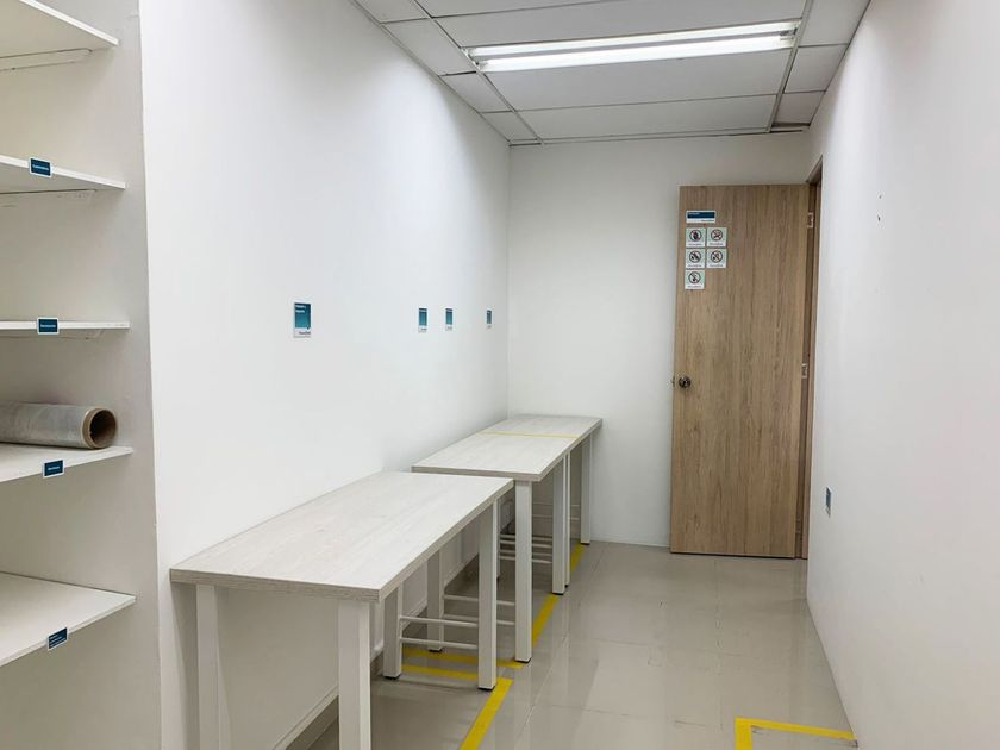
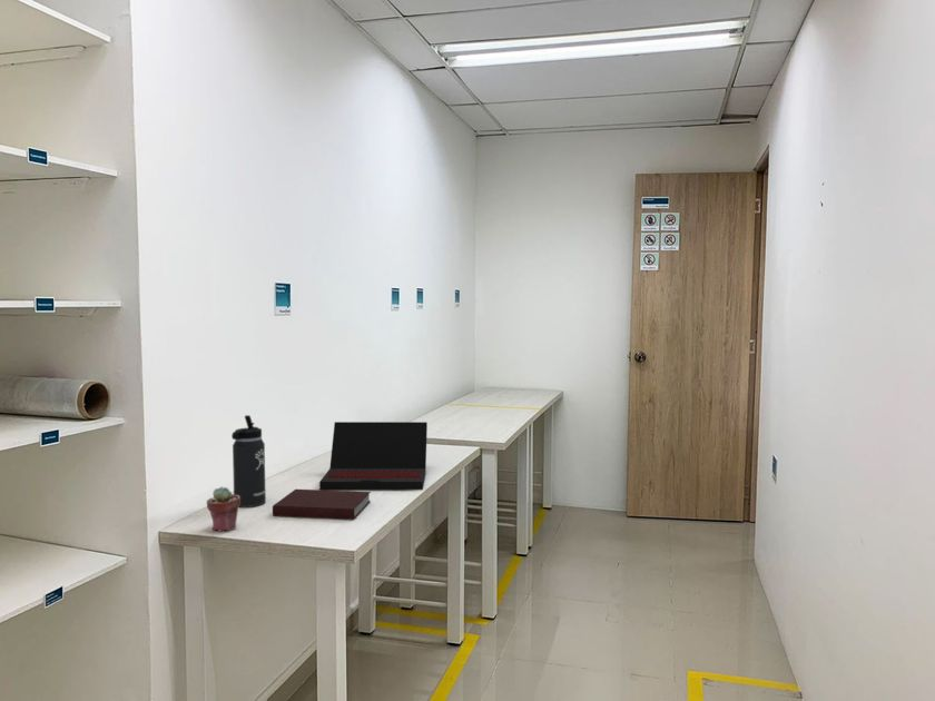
+ laptop (376, 453)
+ thermos bottle (246, 460)
+ potted succulent (224, 506)
+ notebook (323, 503)
